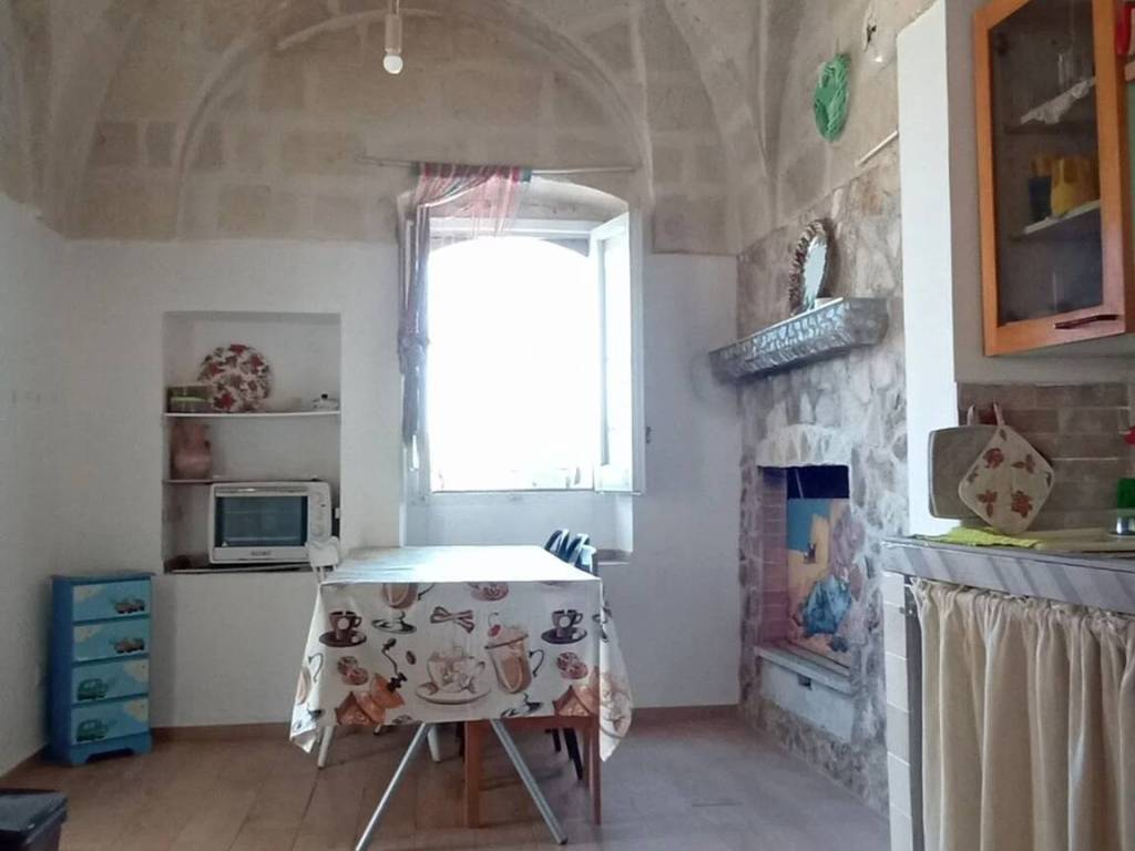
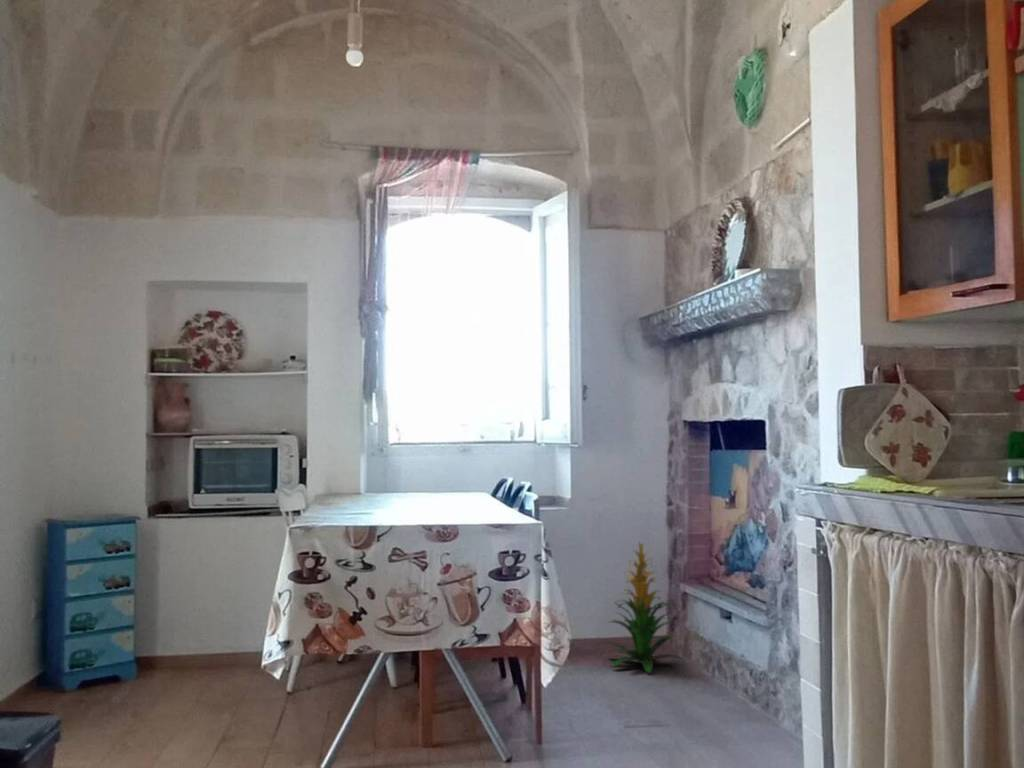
+ indoor plant (642, 602)
